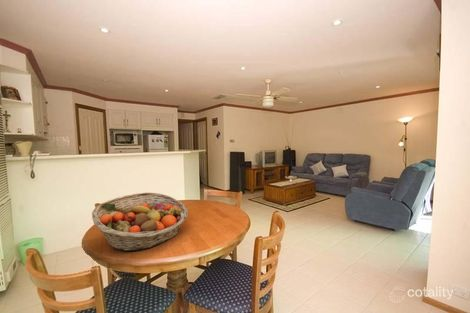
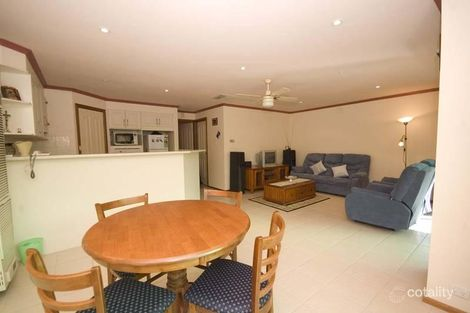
- fruit basket (144, 217)
